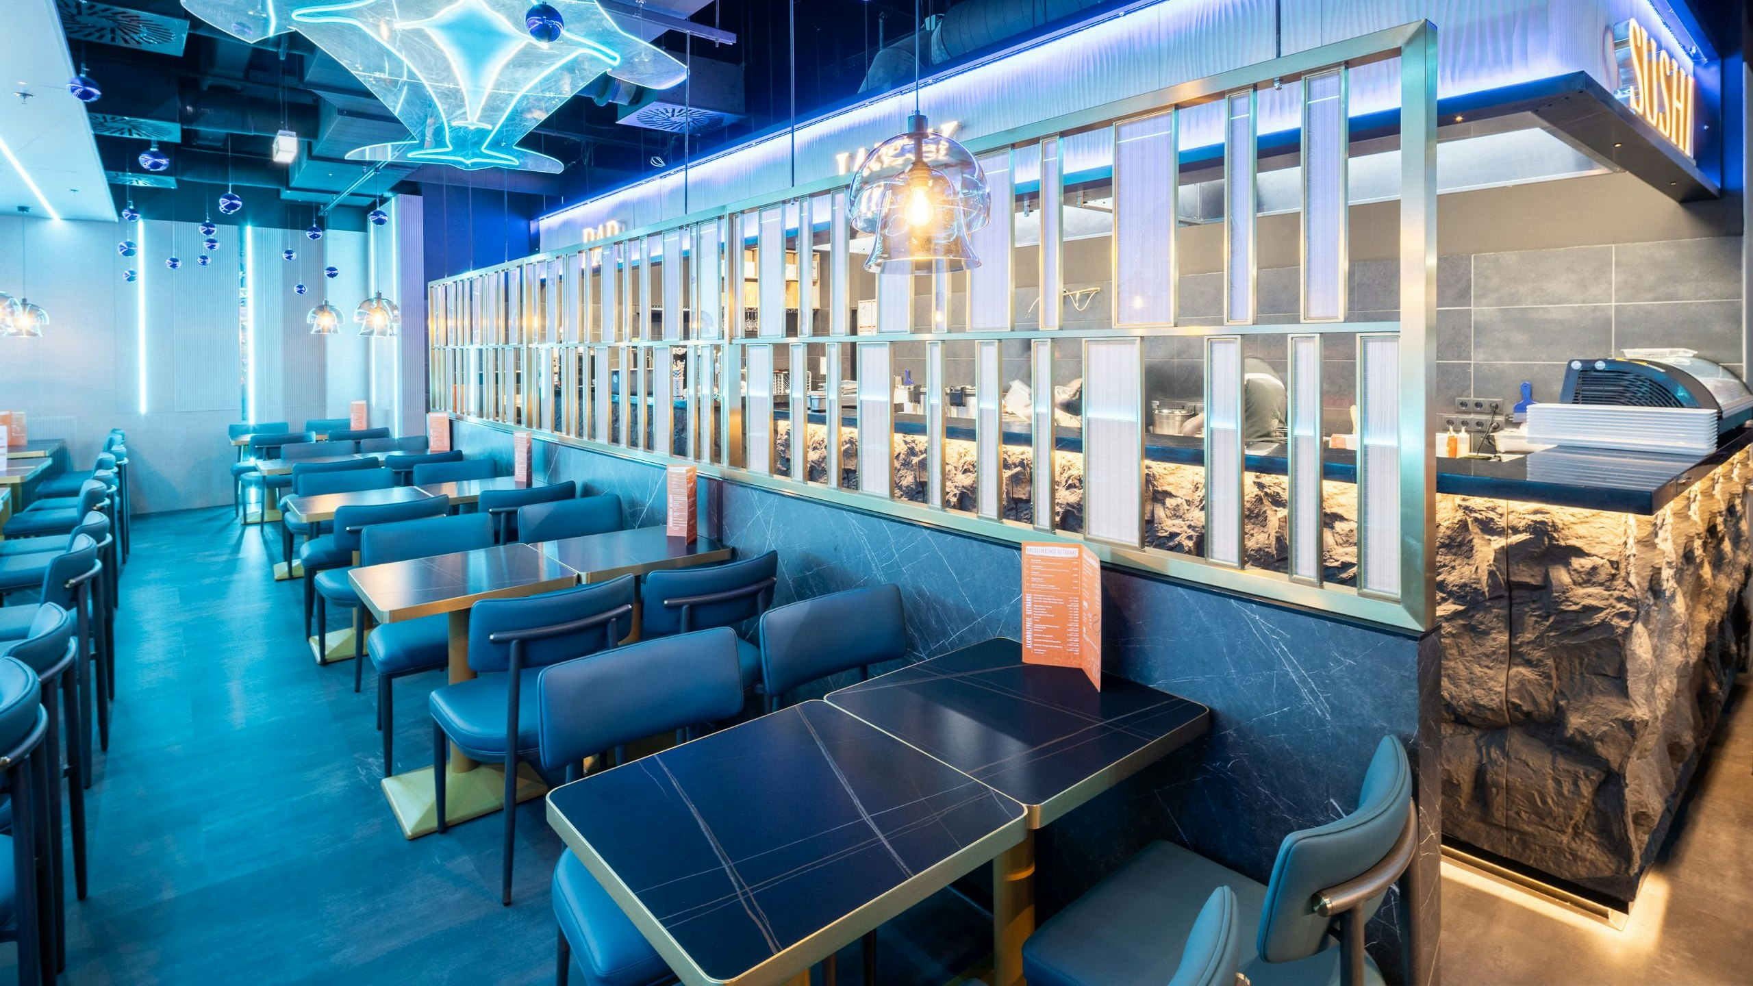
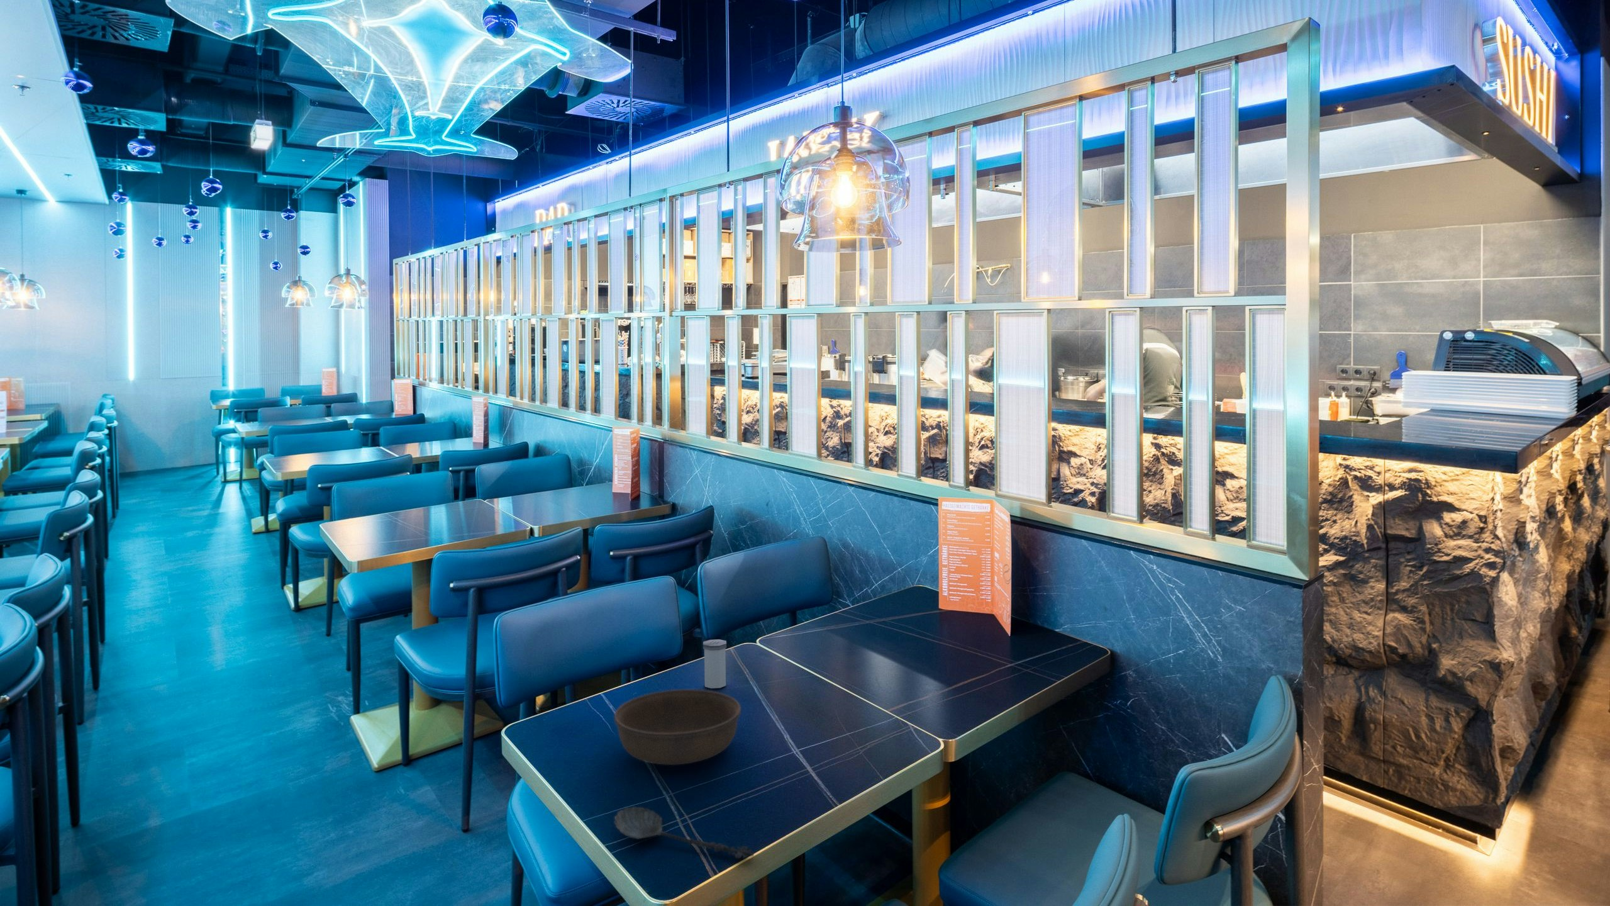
+ spoon (682, 837)
+ salt shaker (714, 663)
+ soup bowl (678, 730)
